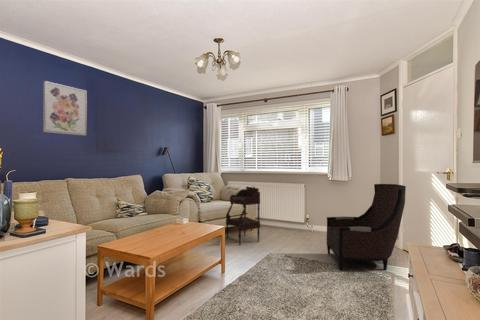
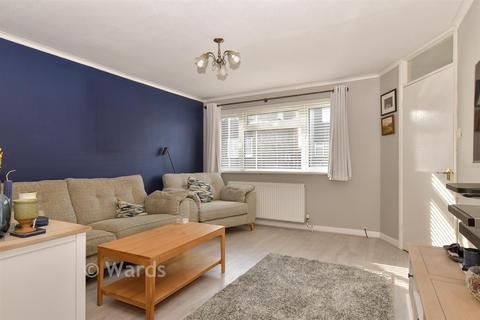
- armchair (366, 223)
- side table (242, 214)
- wall art (66, 110)
